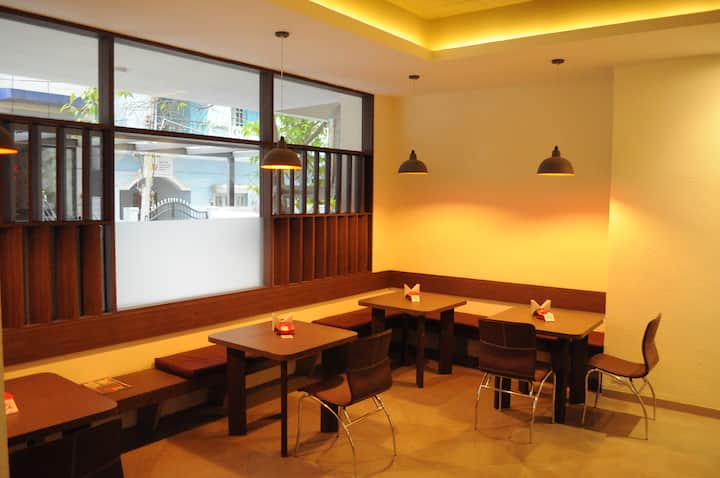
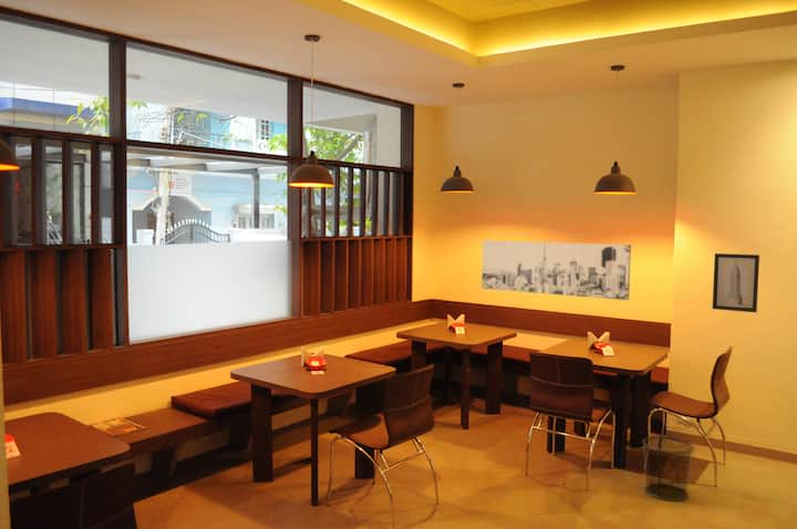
+ waste bin (666, 468)
+ wall art (550, 268)
+ wall art (735, 282)
